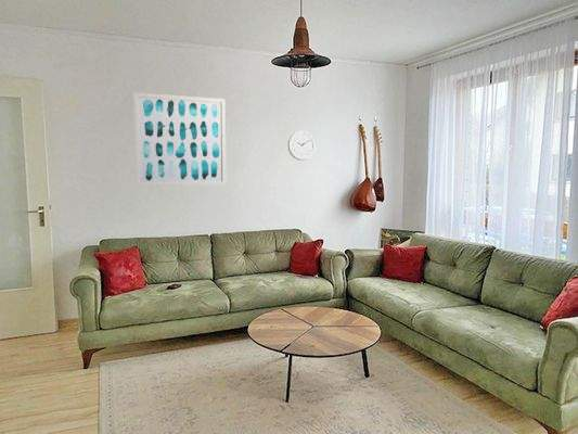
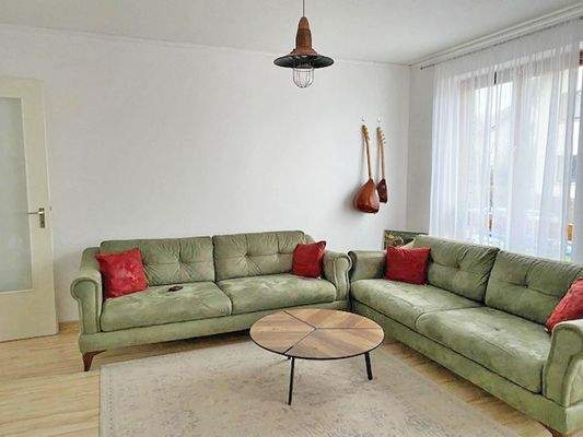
- wall art (181, 141)
- wall clock (301, 145)
